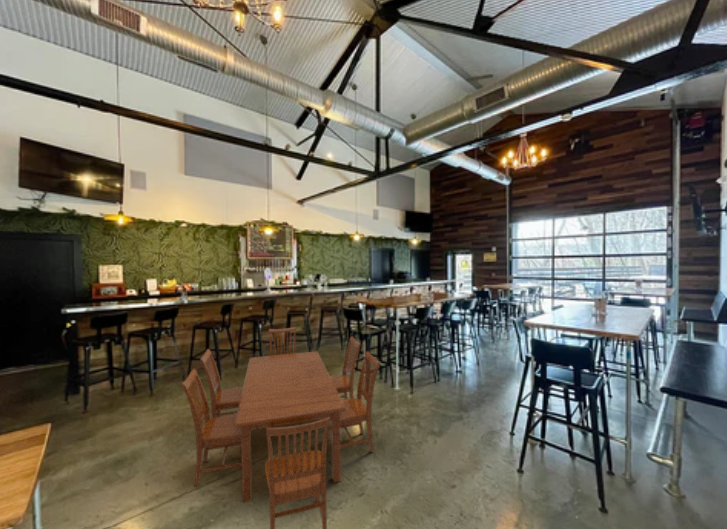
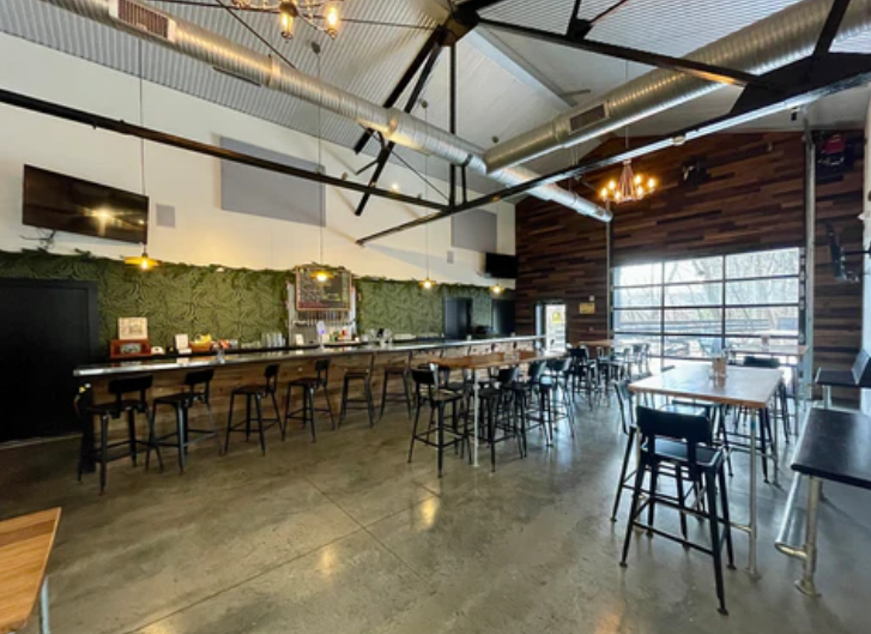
- dining set (287, 397)
